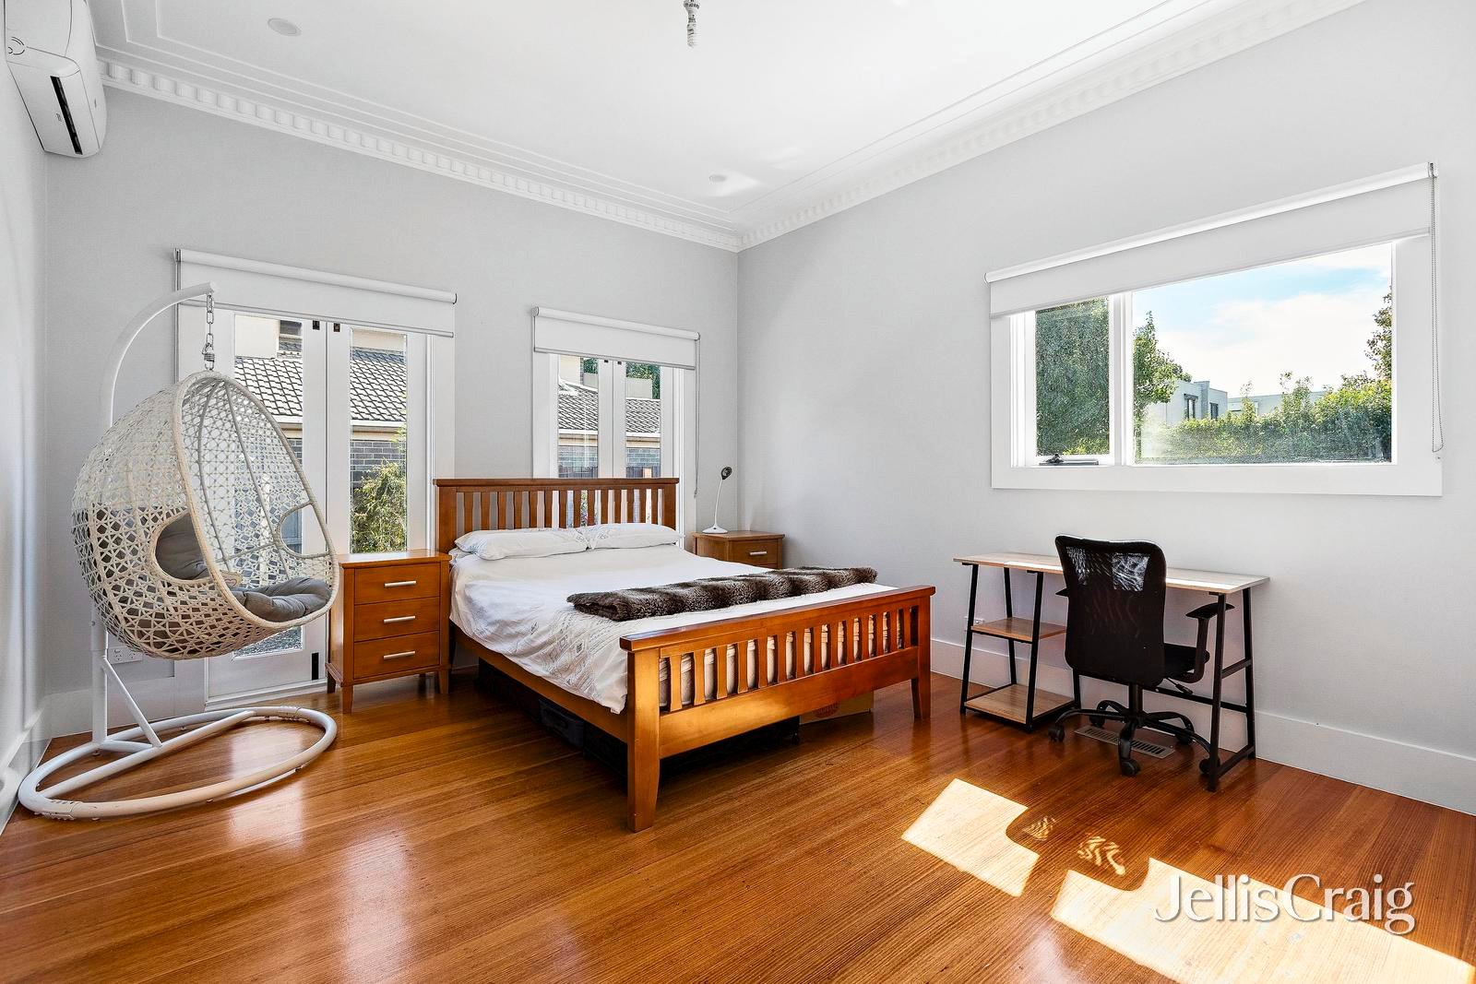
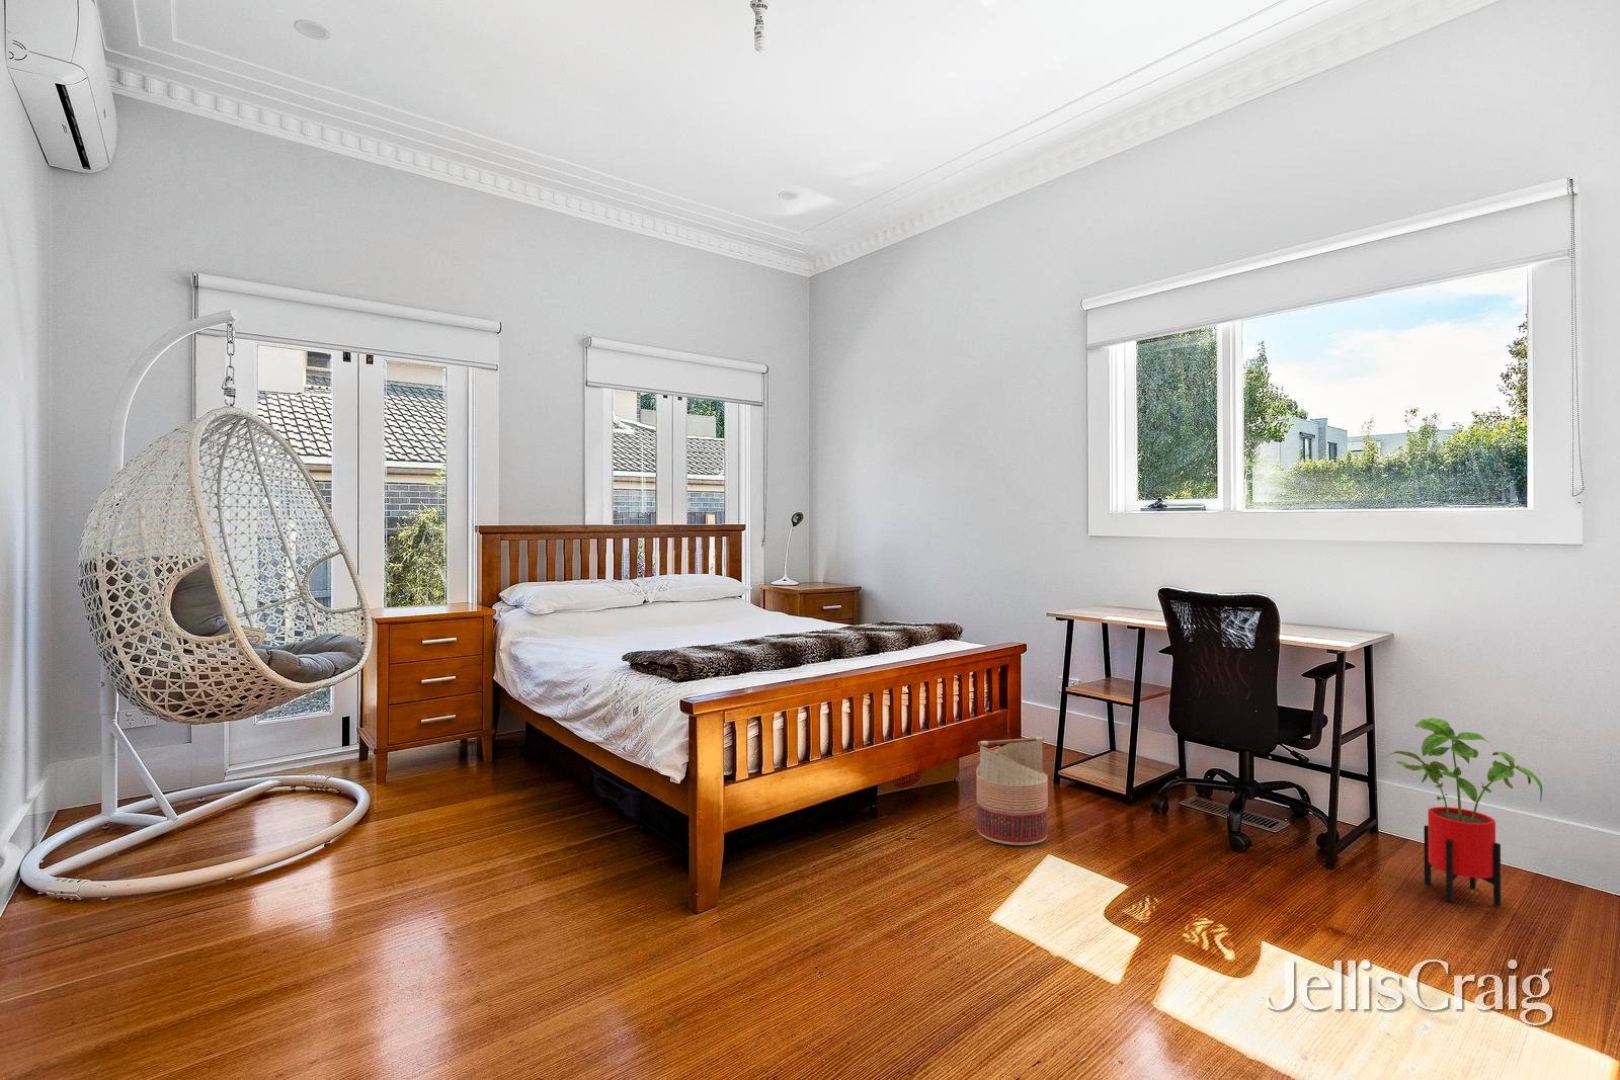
+ house plant (1452, 808)
+ basket (1011, 786)
